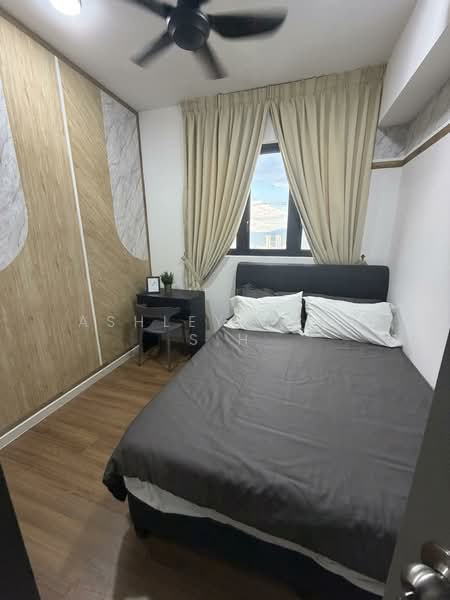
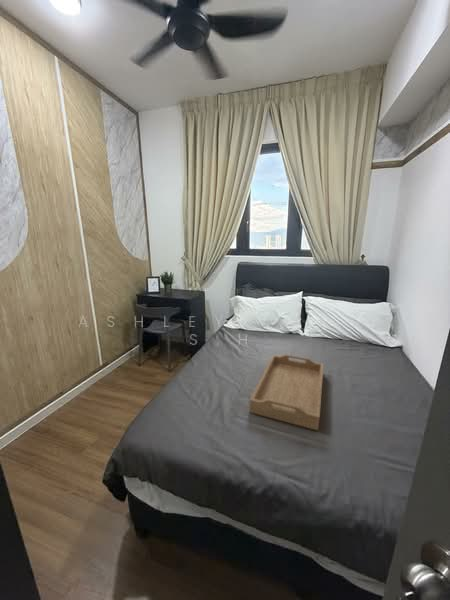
+ serving tray (290, 383)
